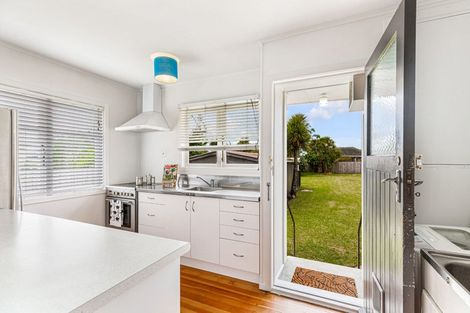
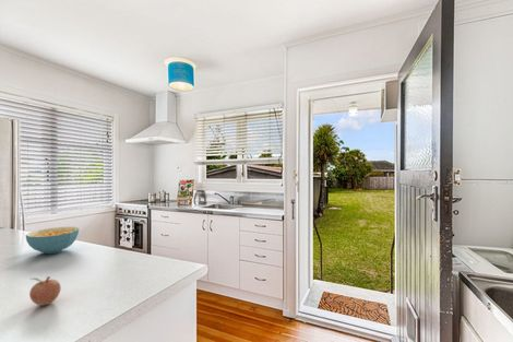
+ cereal bowl (53, 241)
+ fruit (45, 290)
